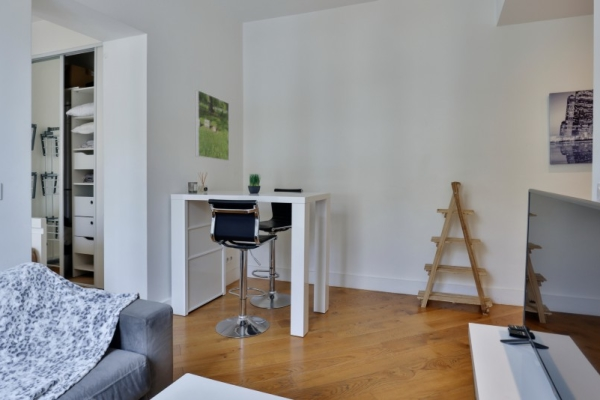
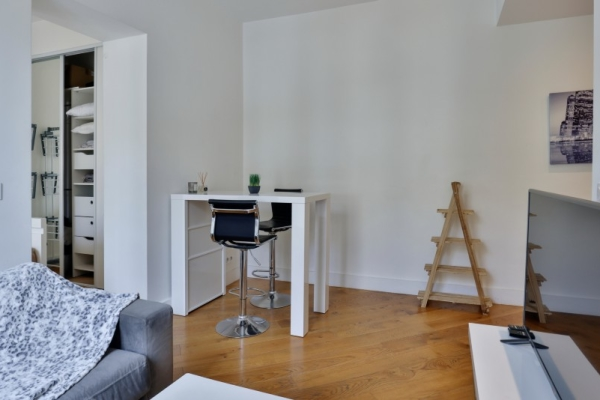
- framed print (213, 128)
